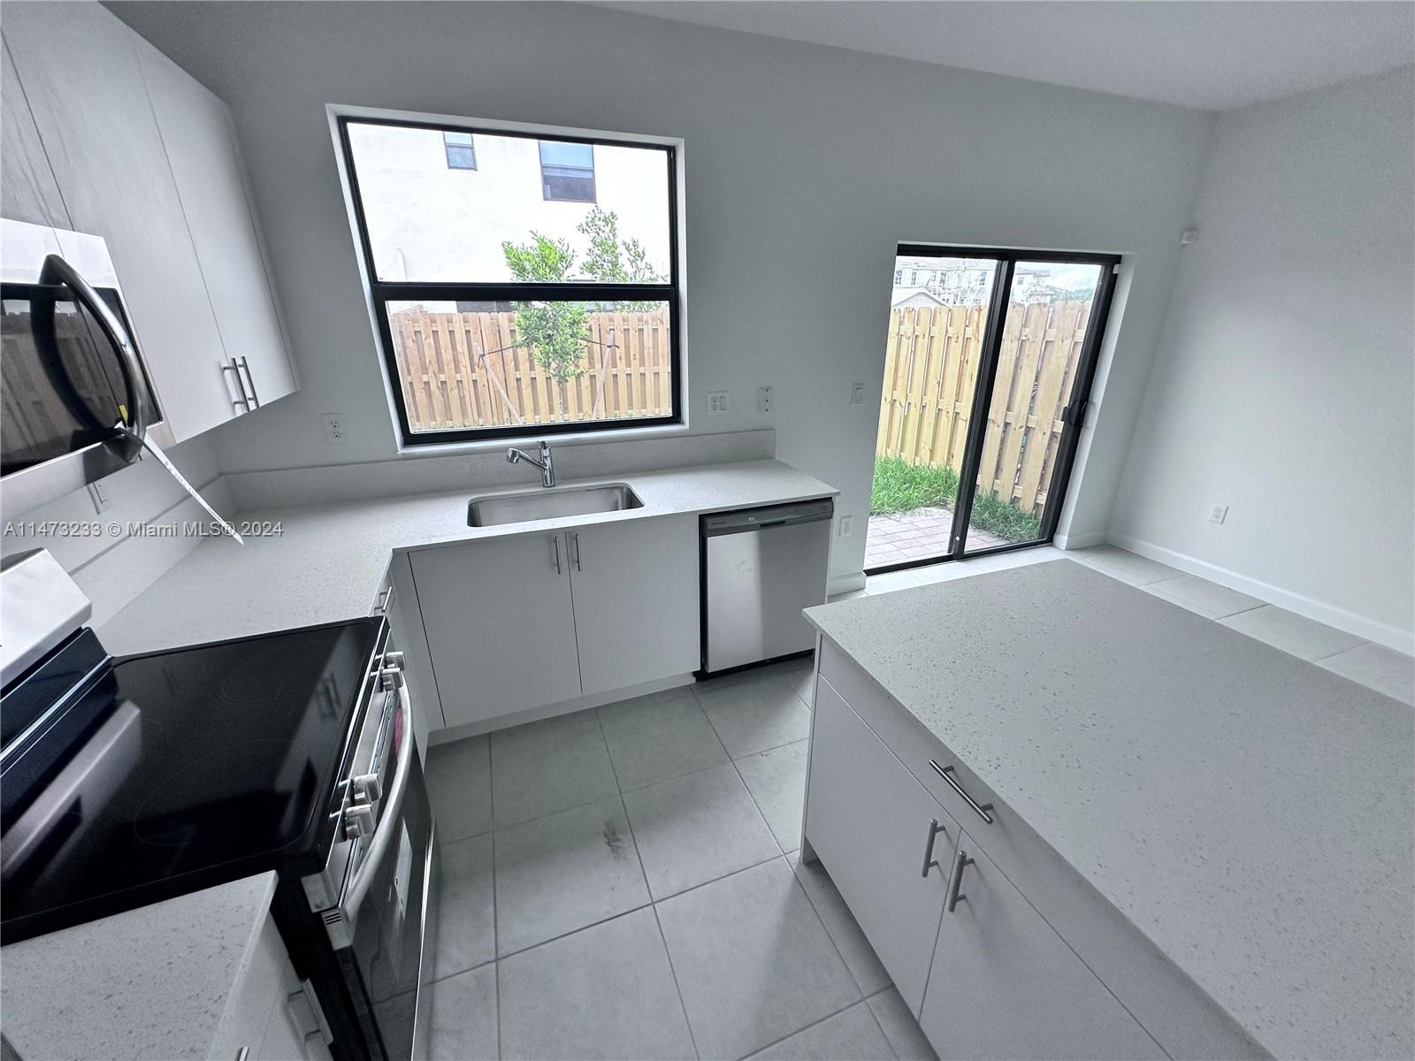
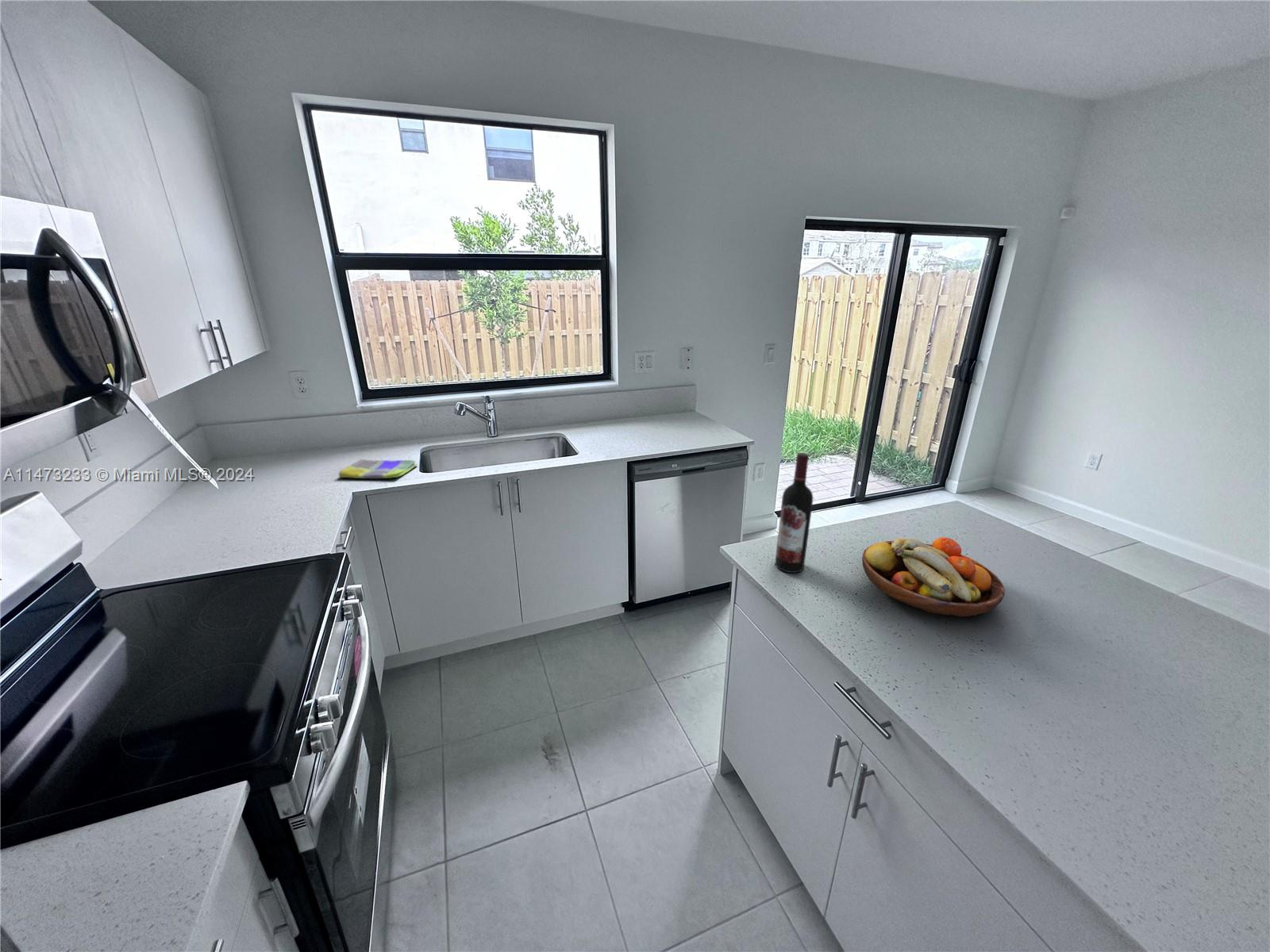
+ fruit bowl (931, 565)
+ dish towel (378, 468)
+ wine bottle (795, 512)
